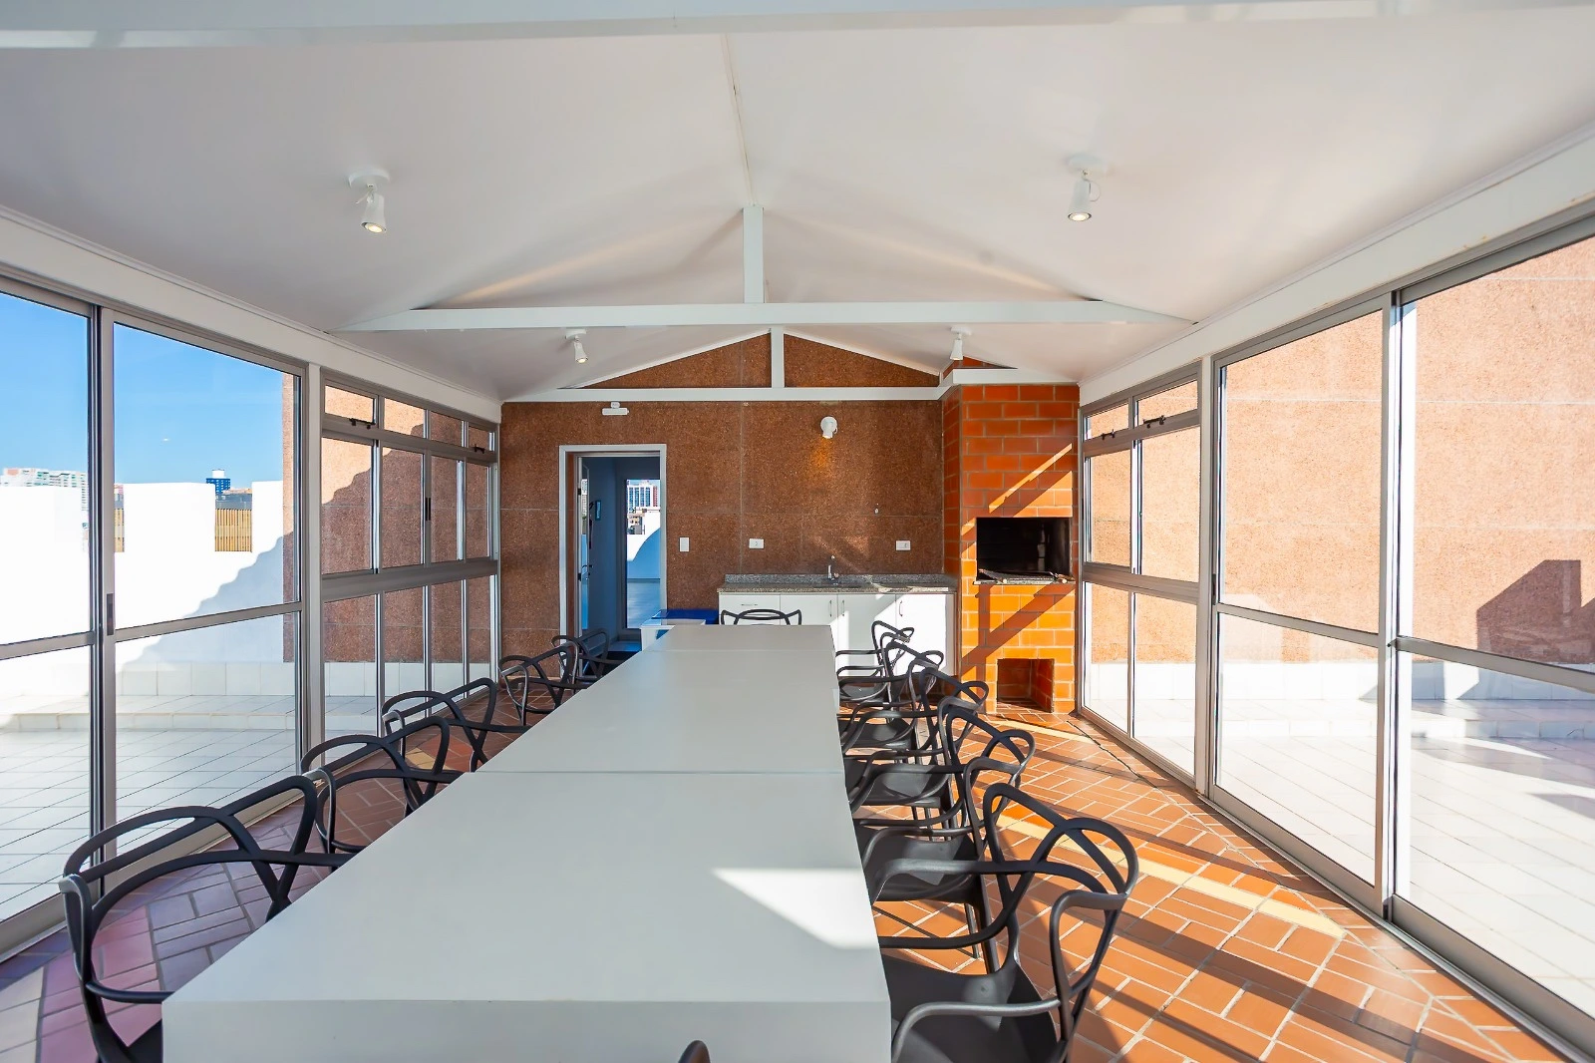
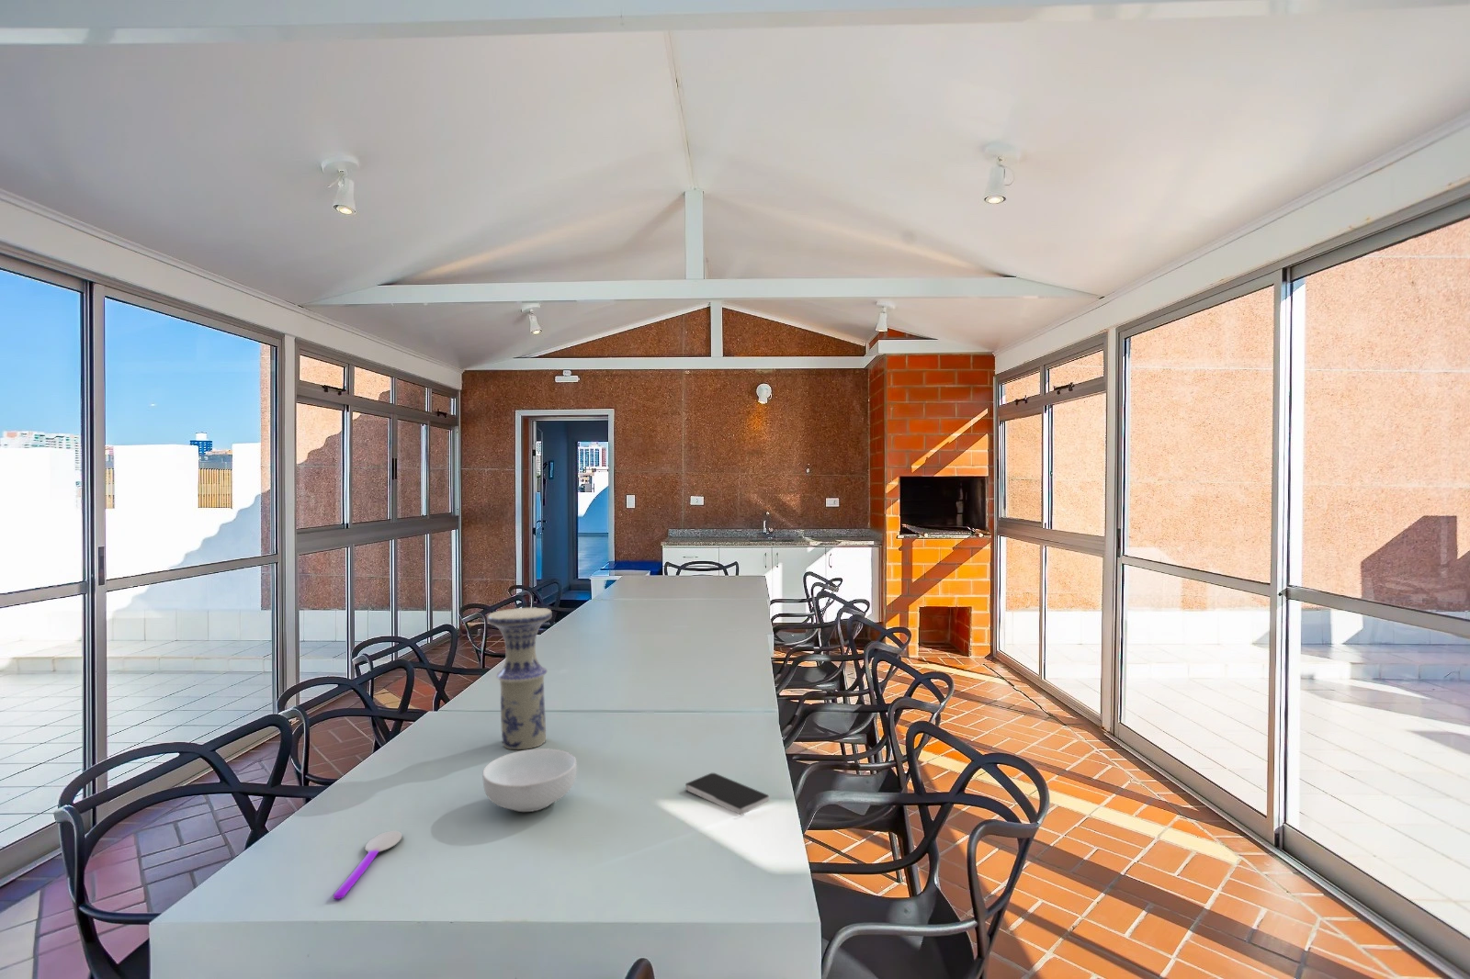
+ smartphone (726, 792)
+ cereal bowl (530, 783)
+ spoon (367, 860)
+ vase (520, 677)
